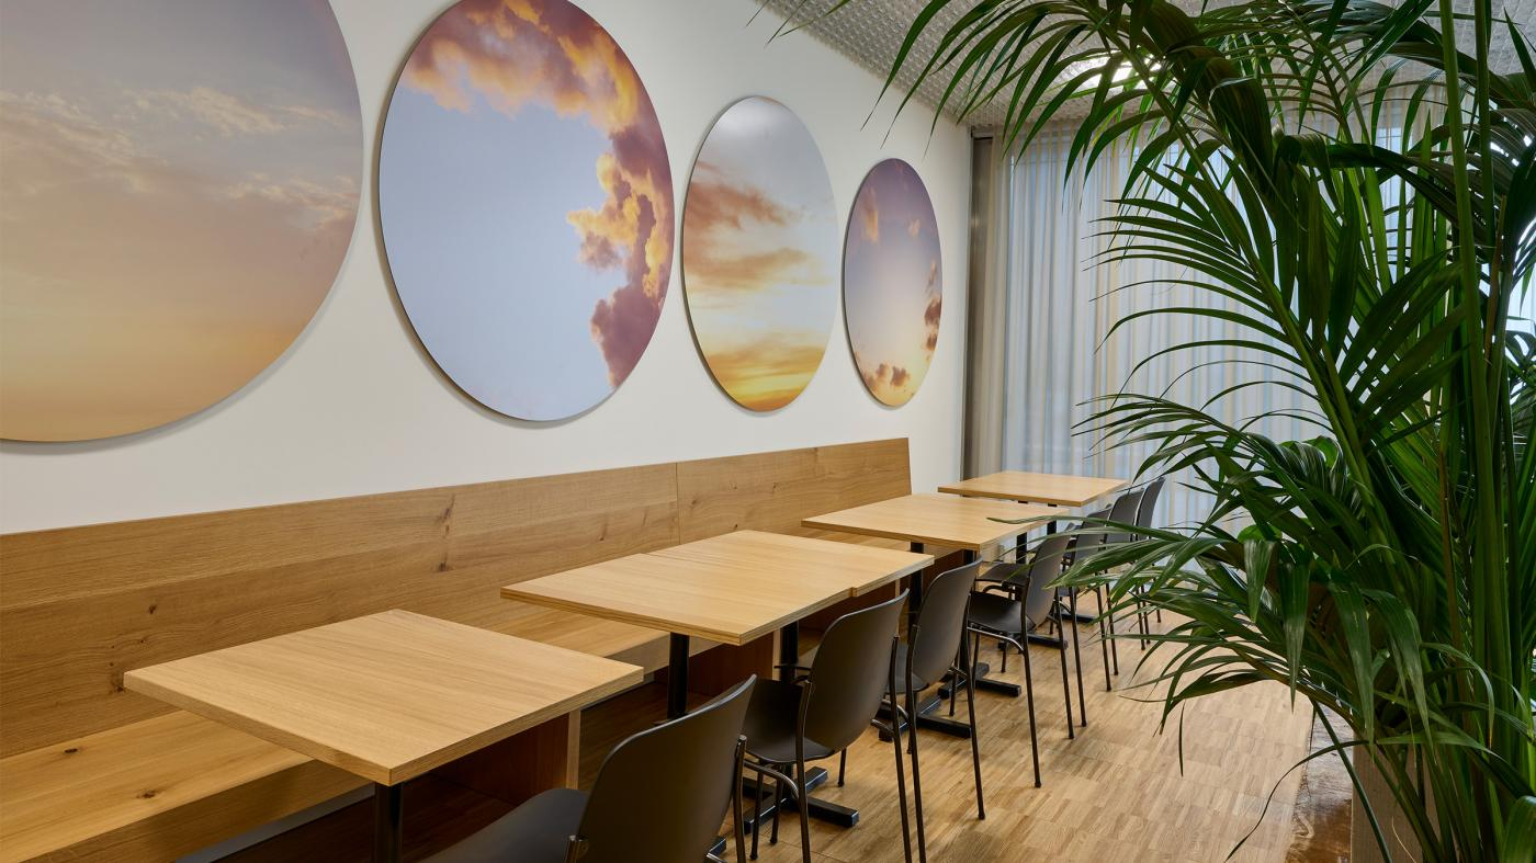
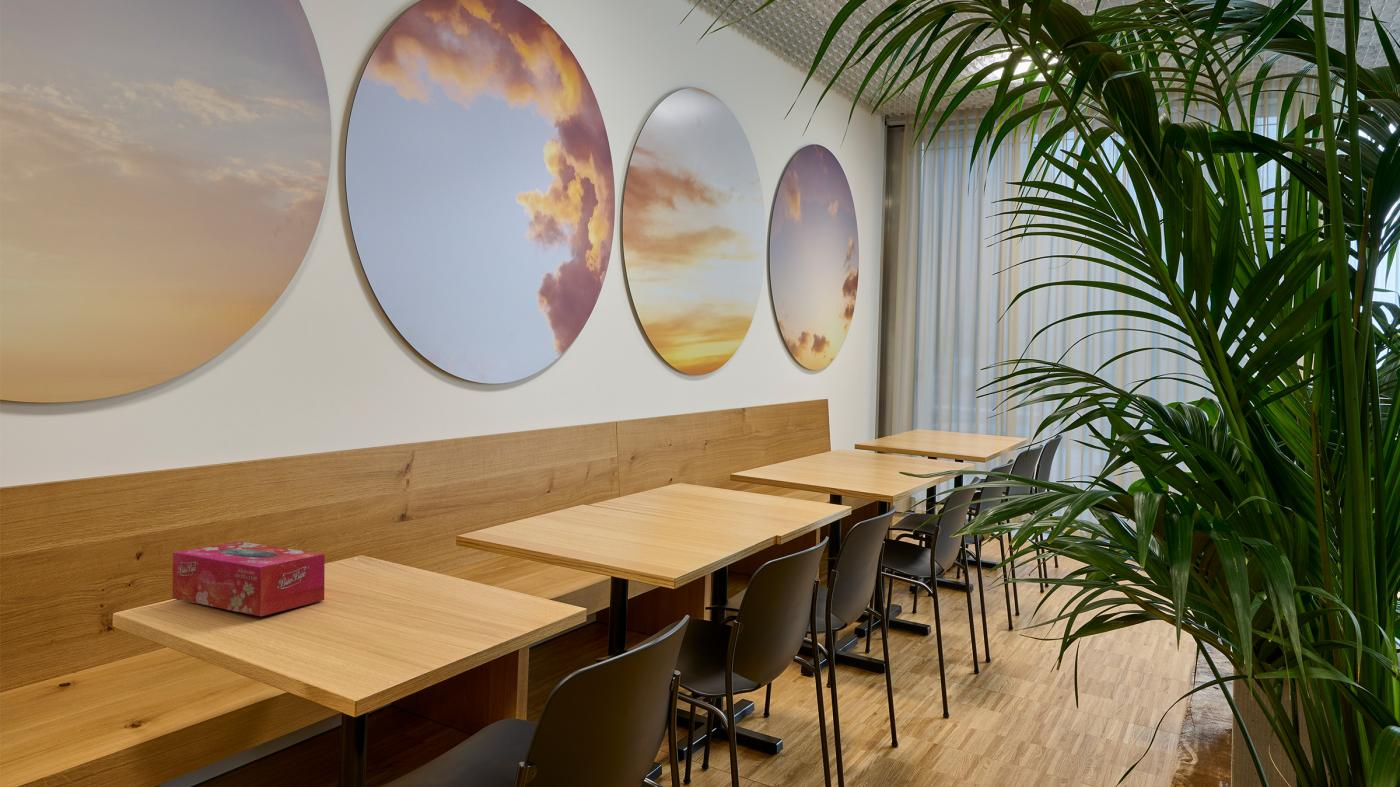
+ tissue box (248, 576)
